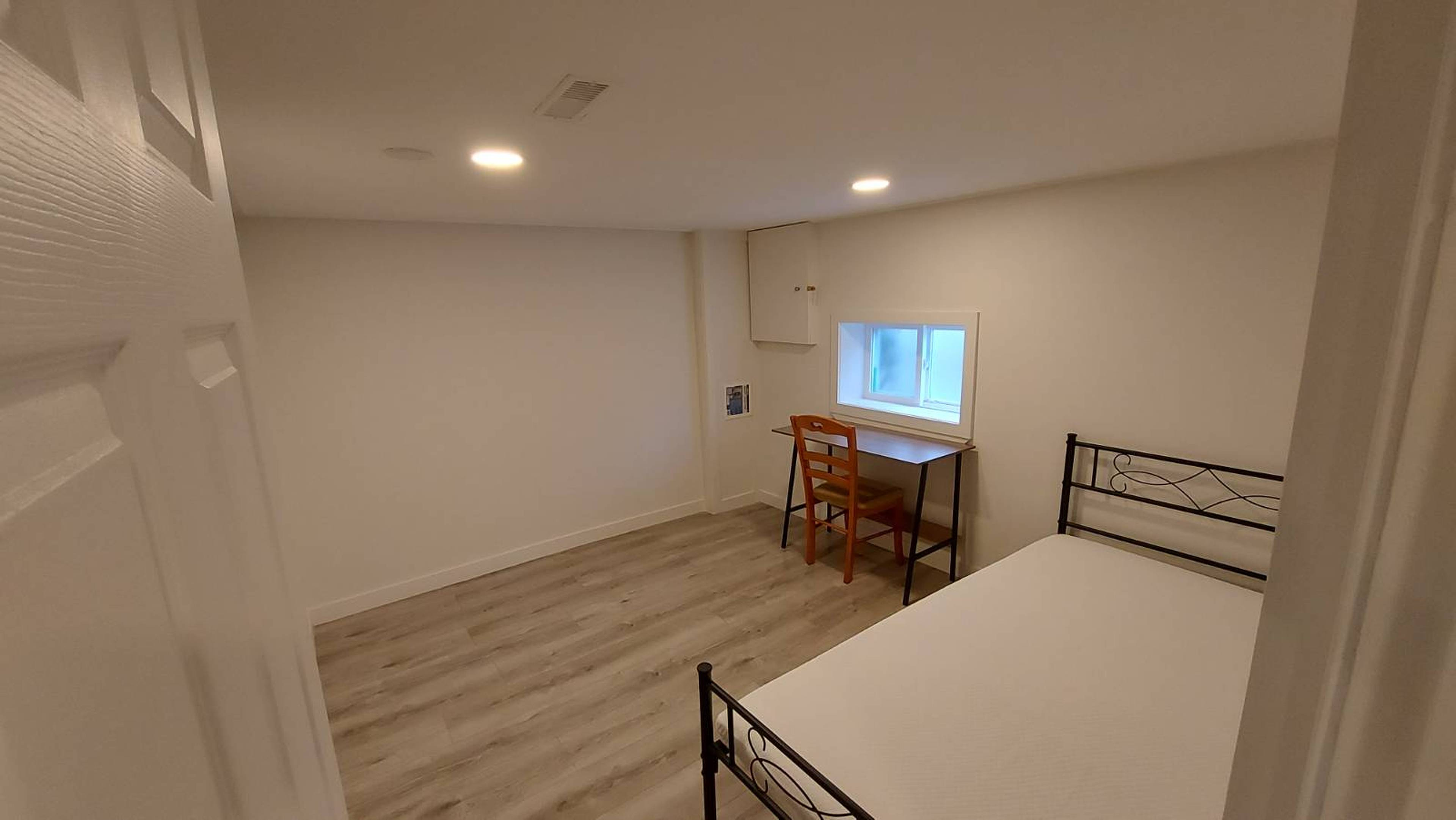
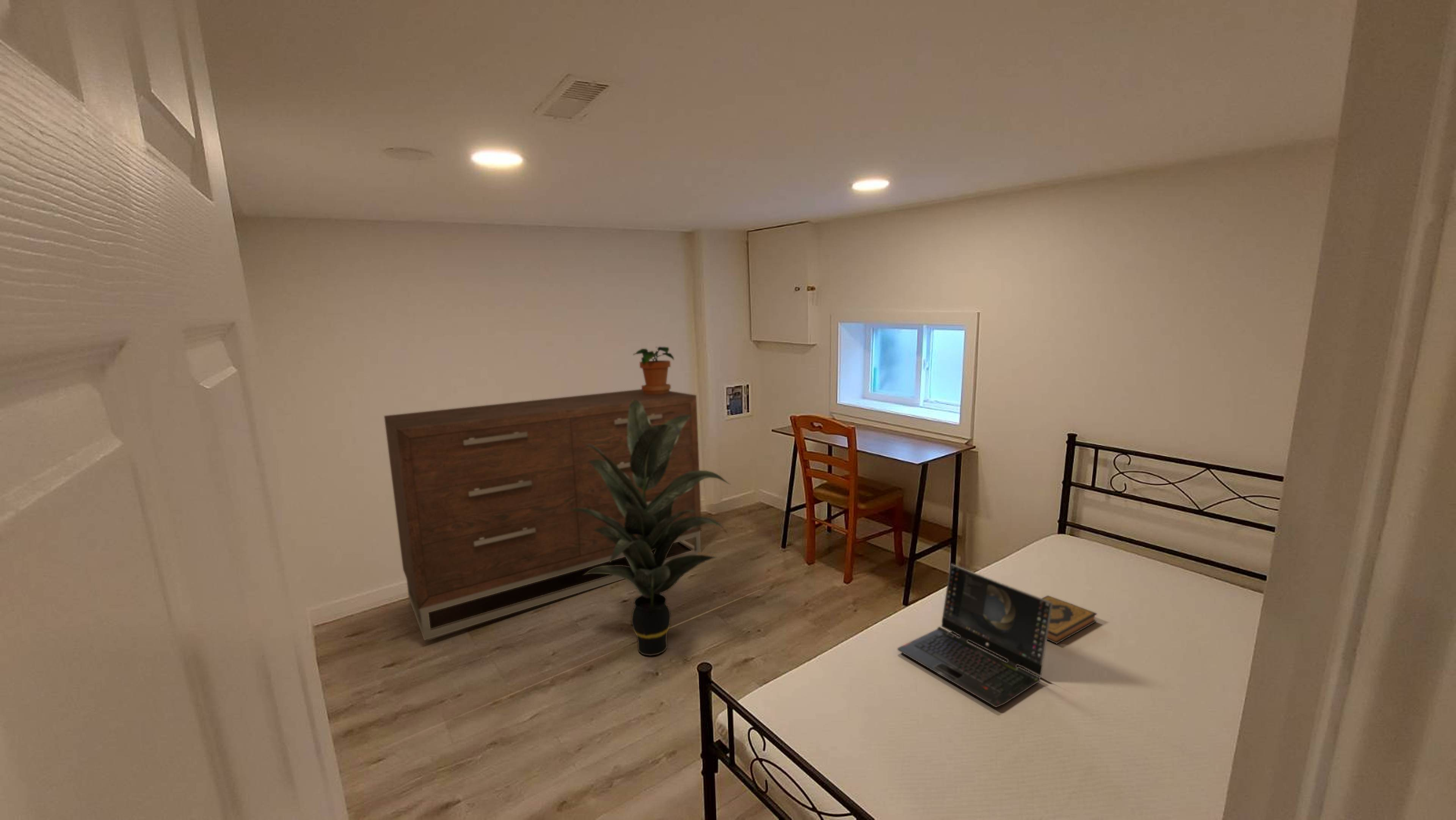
+ hardback book (1051, 617)
+ dresser (559, 492)
+ laptop computer (971, 629)
+ indoor plant (651, 526)
+ potted plant (651, 370)
